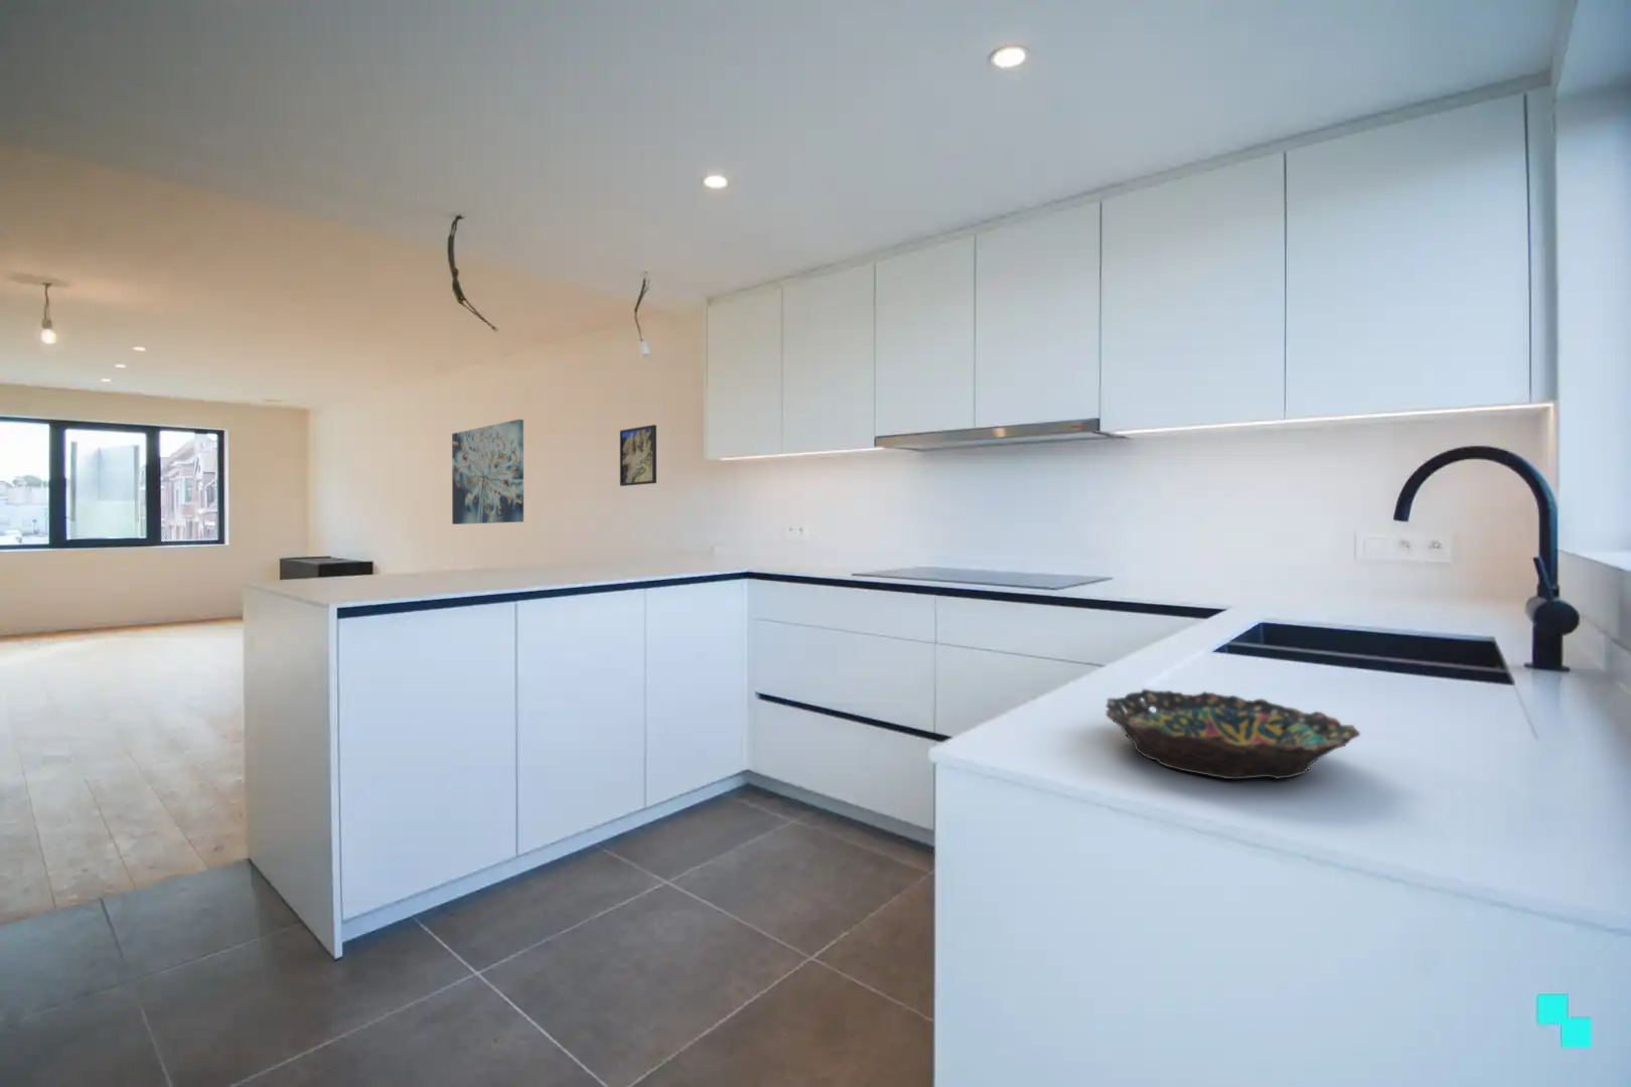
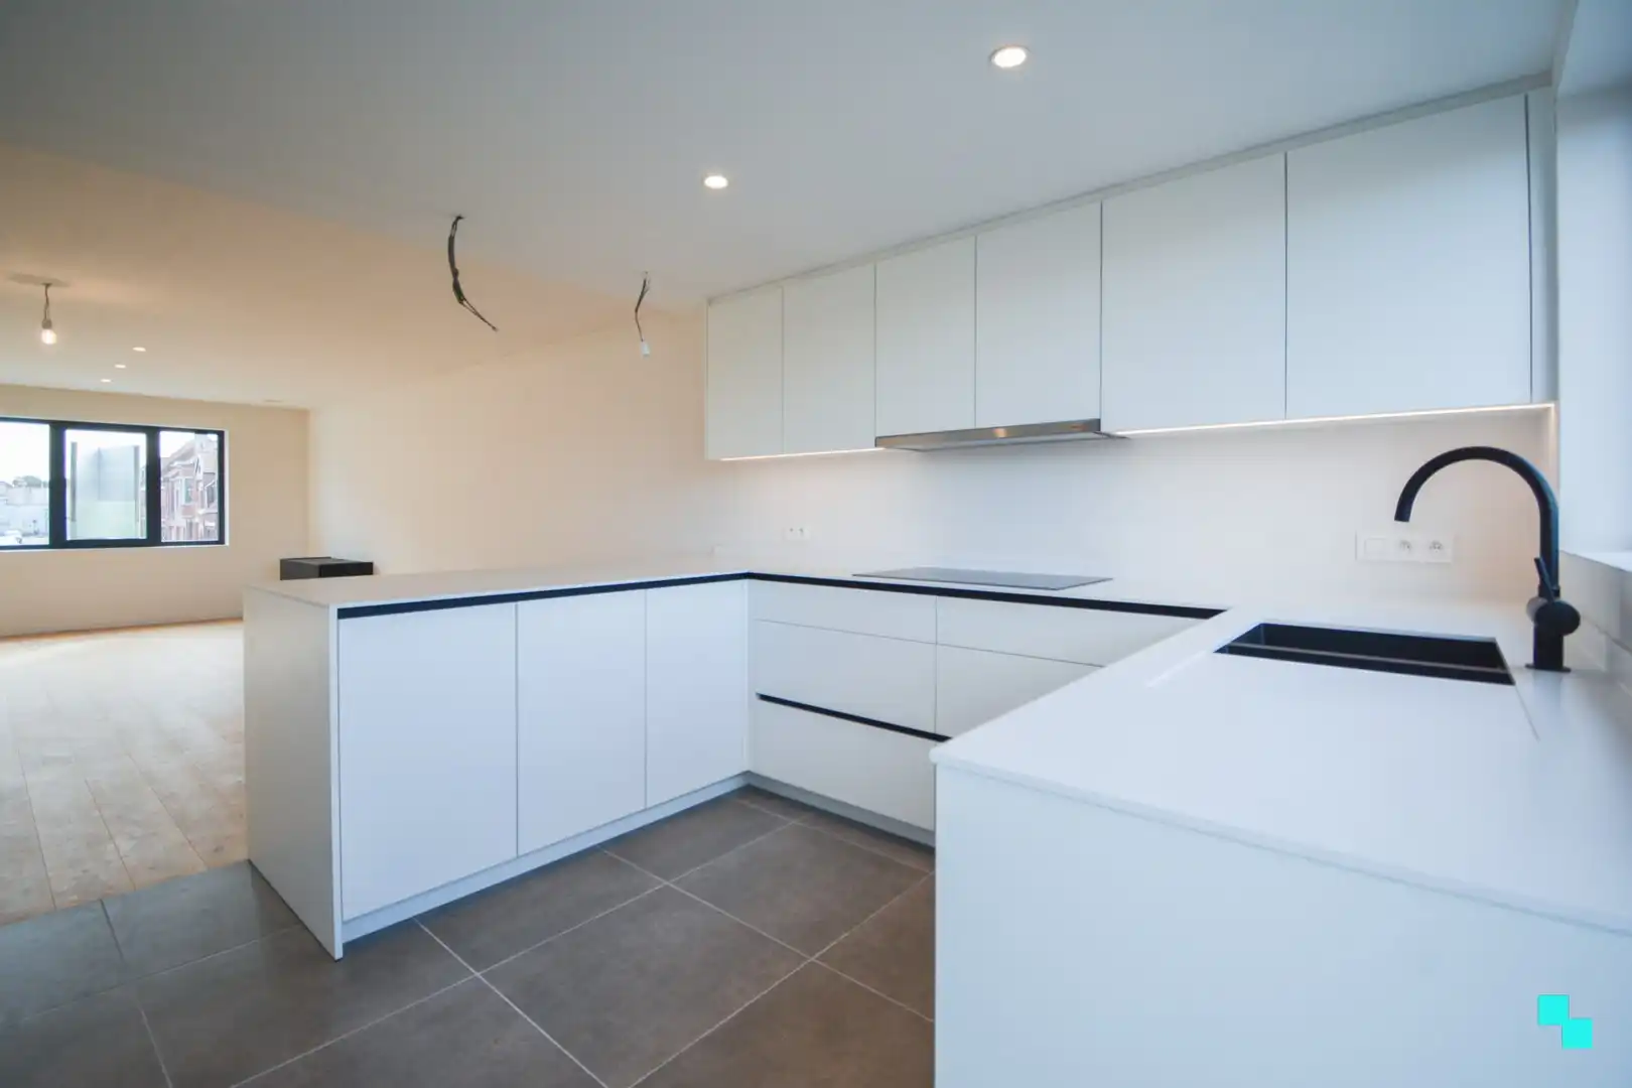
- wall art (485, 476)
- bowl (1221, 733)
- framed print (637, 456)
